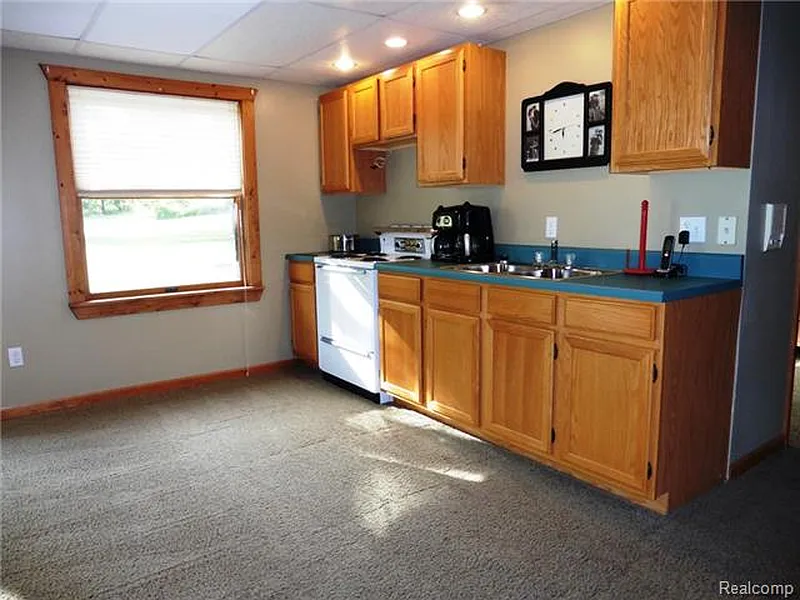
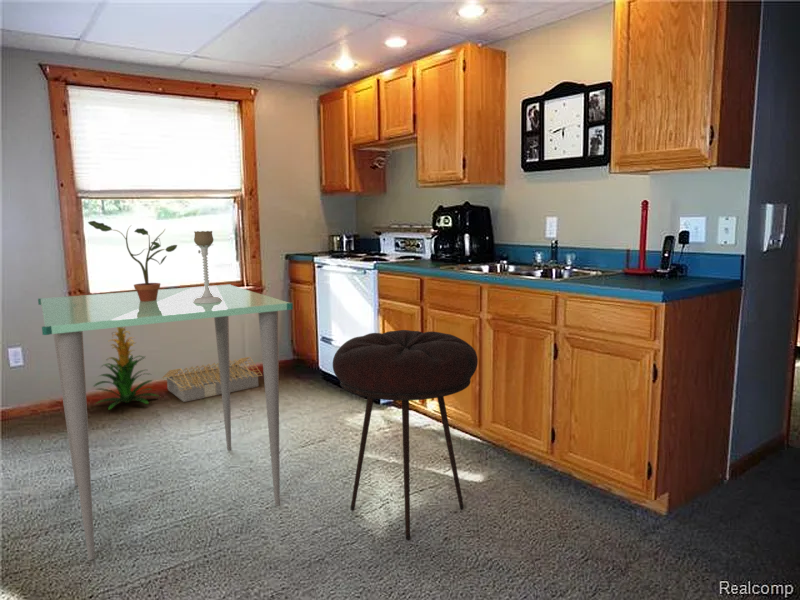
+ architectural model (212, 375)
+ candle holder (205, 266)
+ indoor plant (123, 360)
+ stool (406, 425)
+ potted plant (137, 260)
+ dining table (221, 390)
